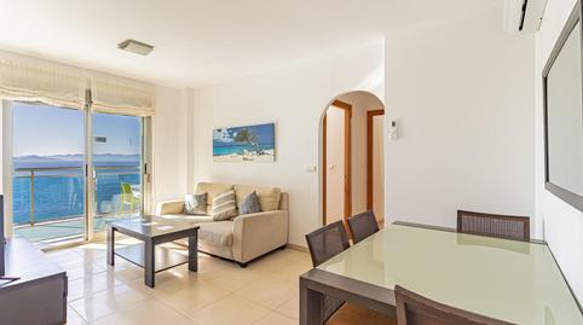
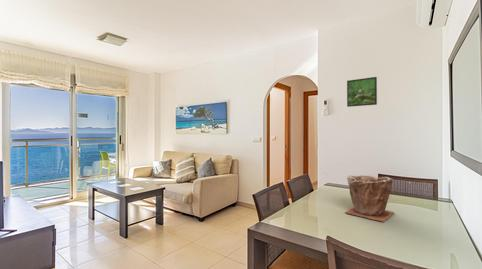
+ plant pot (369, 194)
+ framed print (361, 92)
